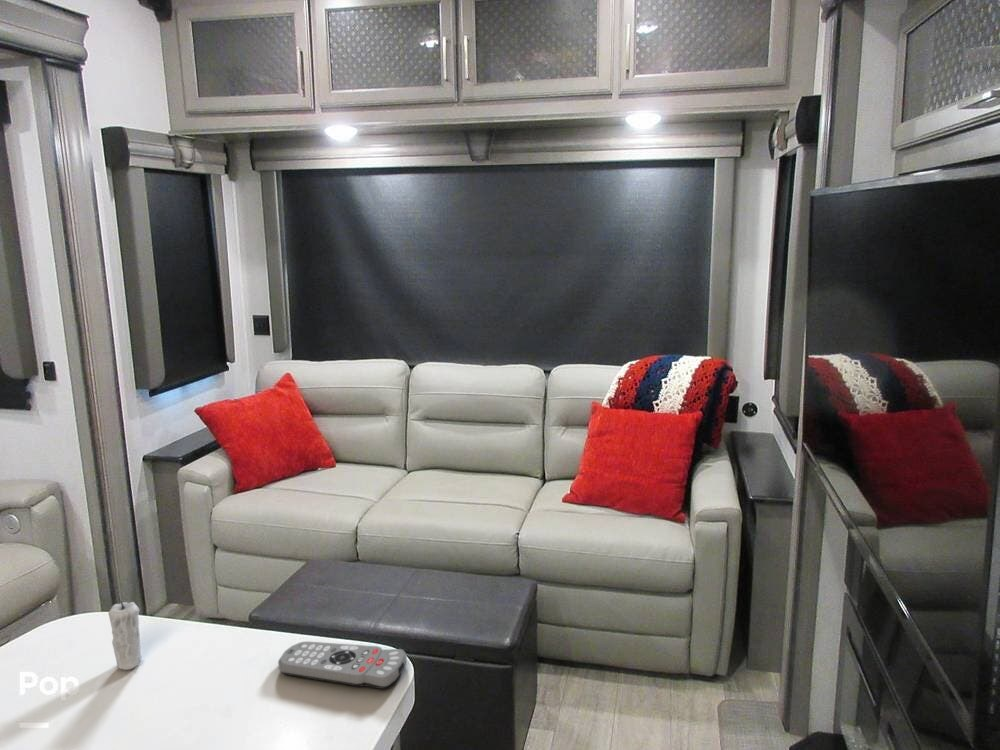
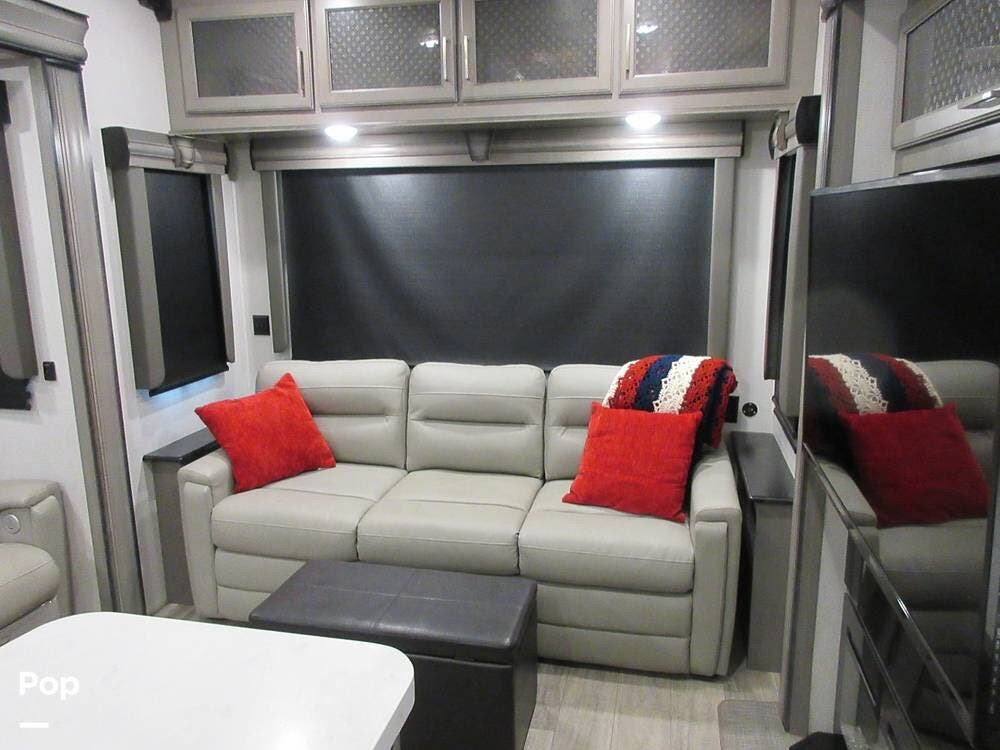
- remote control (341, 663)
- candle (125, 628)
